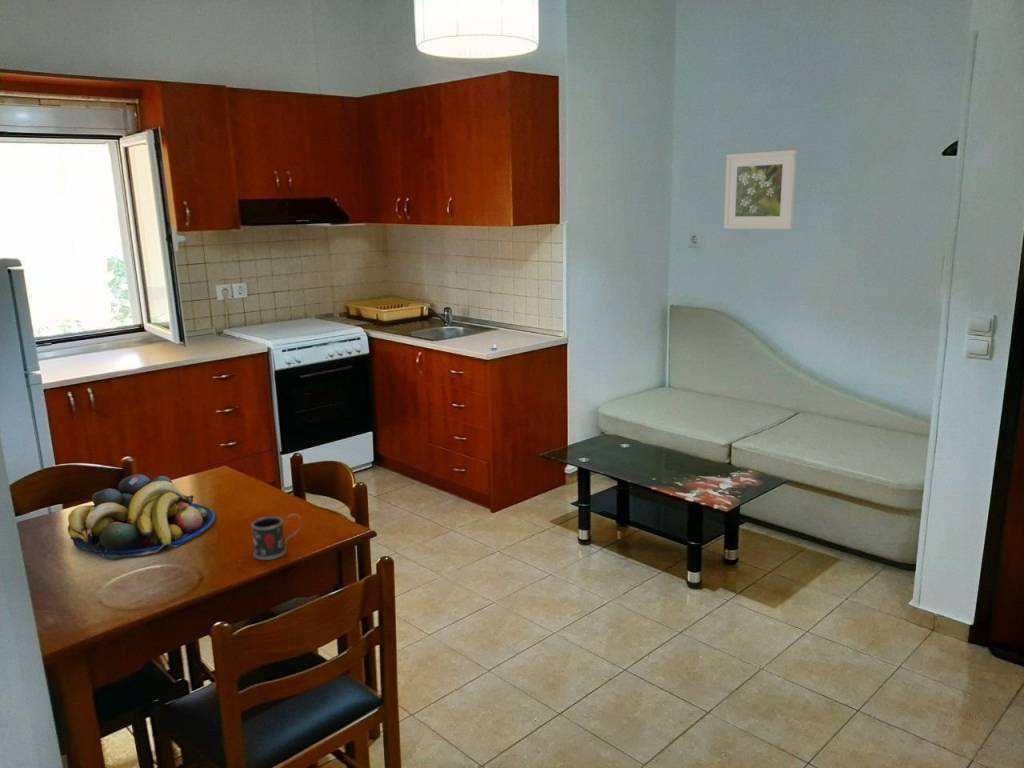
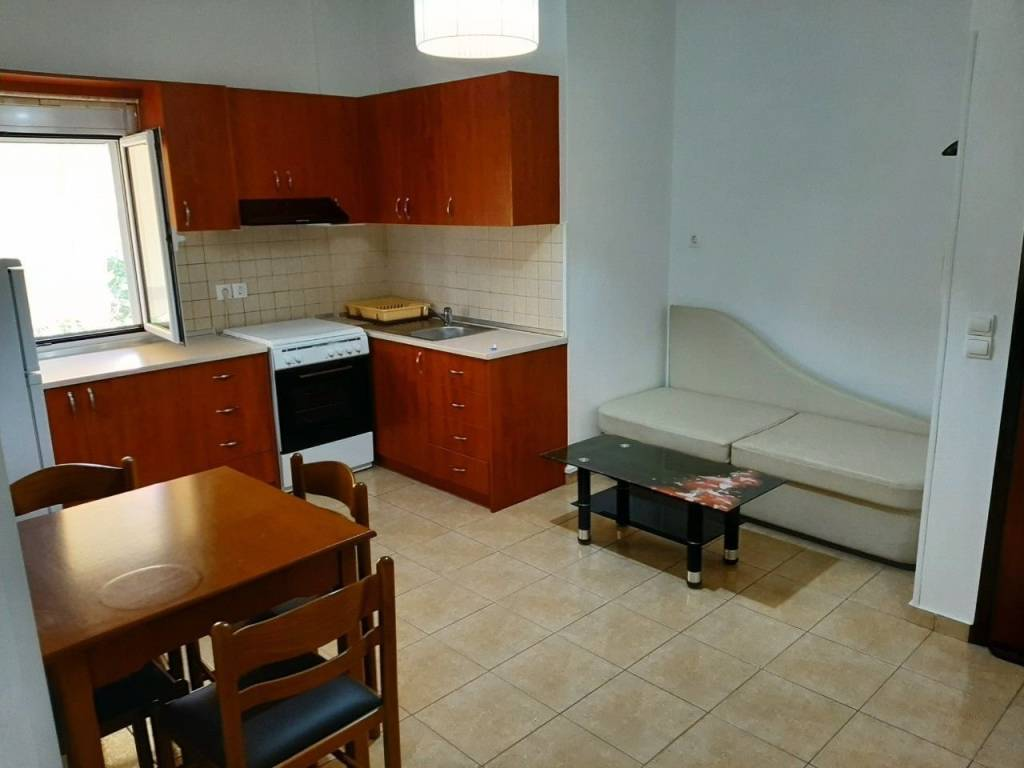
- mug (276, 534)
- fruit bowl (144, 506)
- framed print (758, 191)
